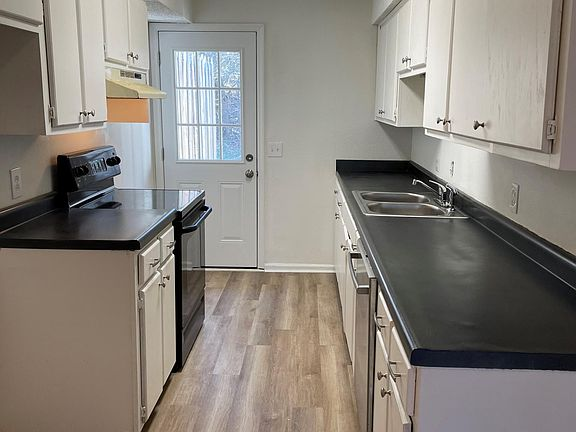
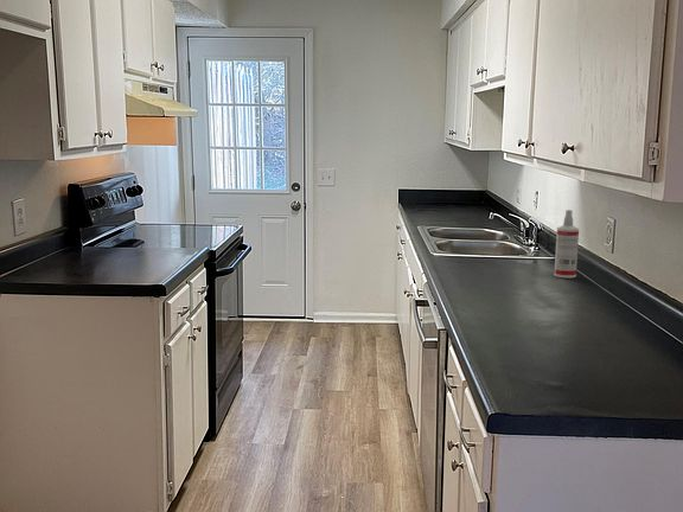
+ spray bottle (567, 243)
